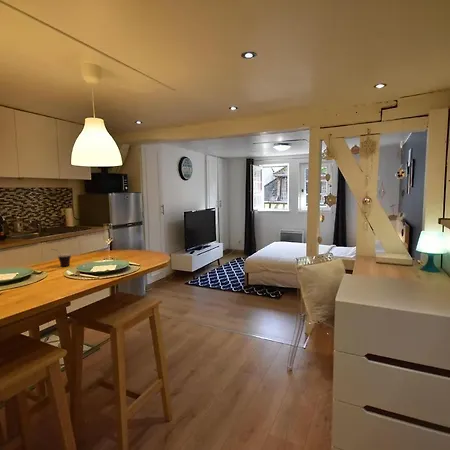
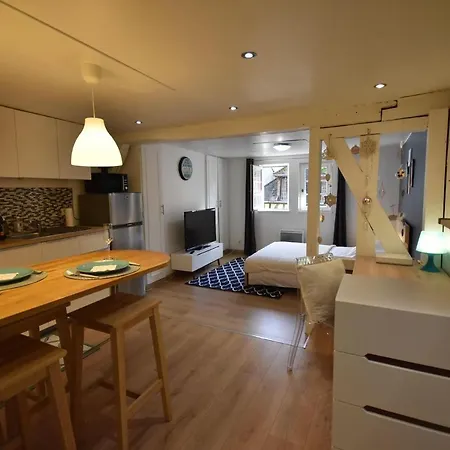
- cup (60, 256)
